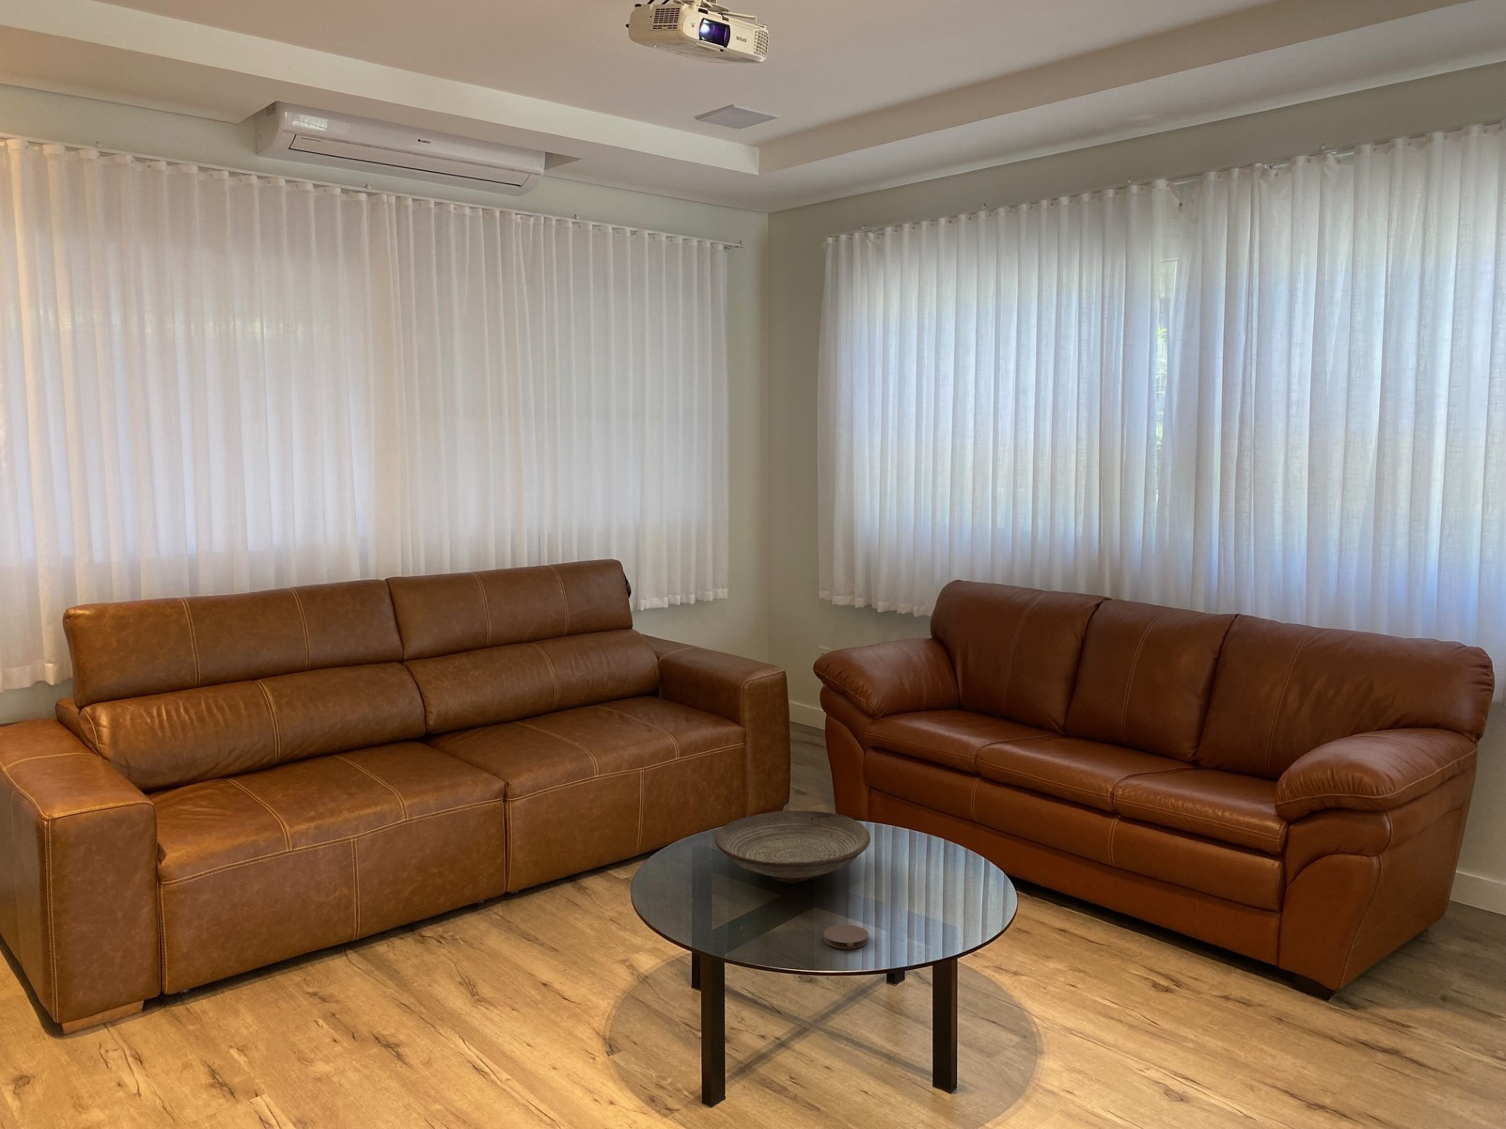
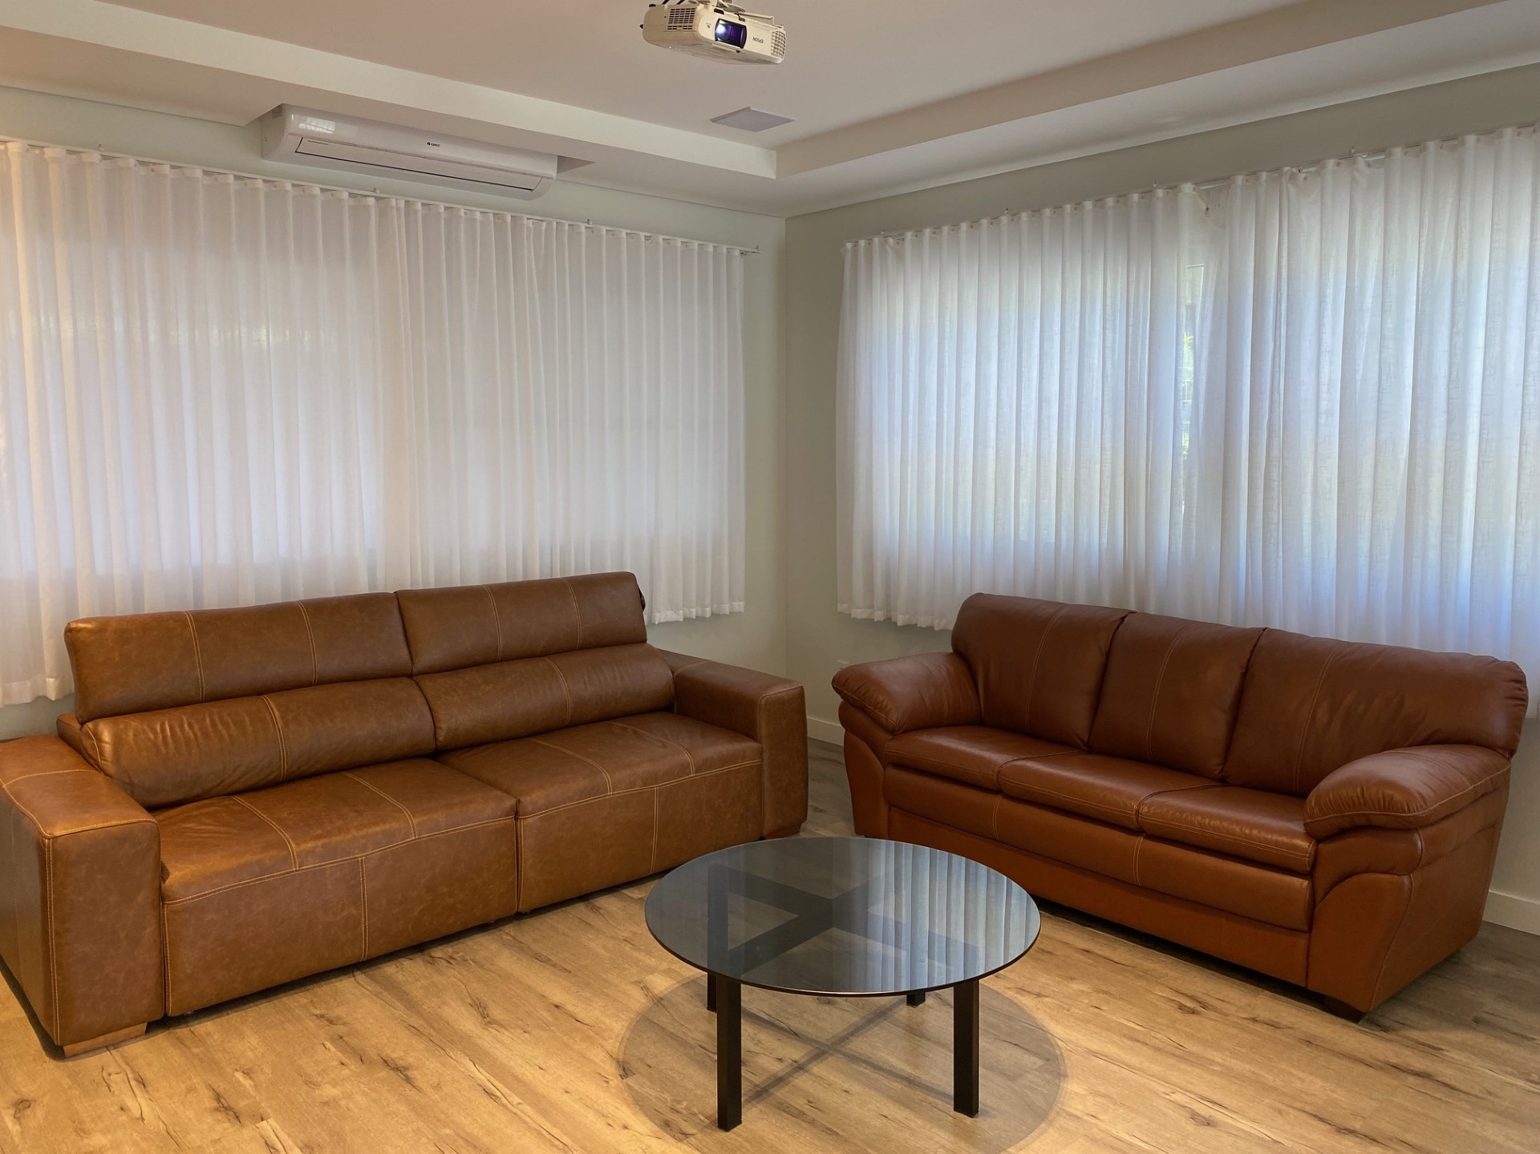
- coaster (845, 936)
- decorative bowl (792, 853)
